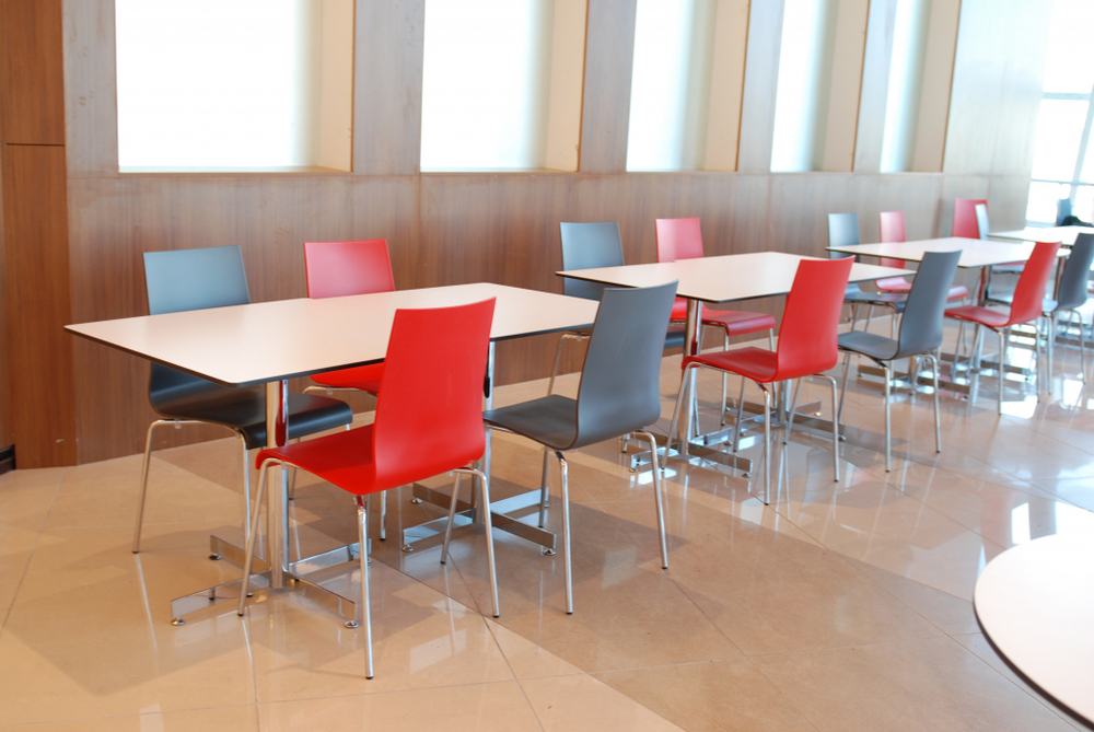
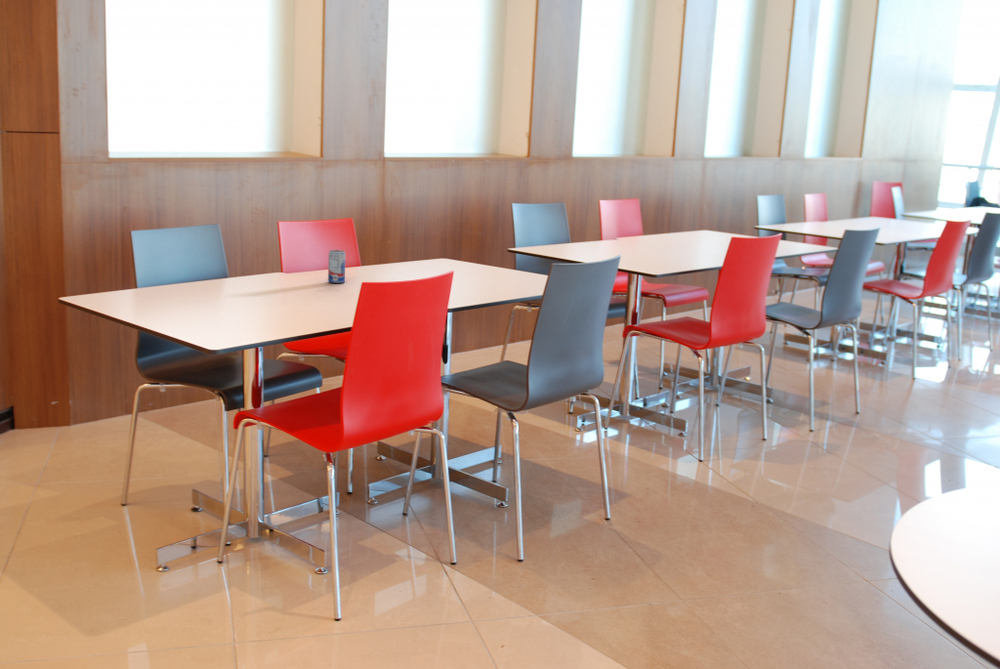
+ beverage can (336, 265)
